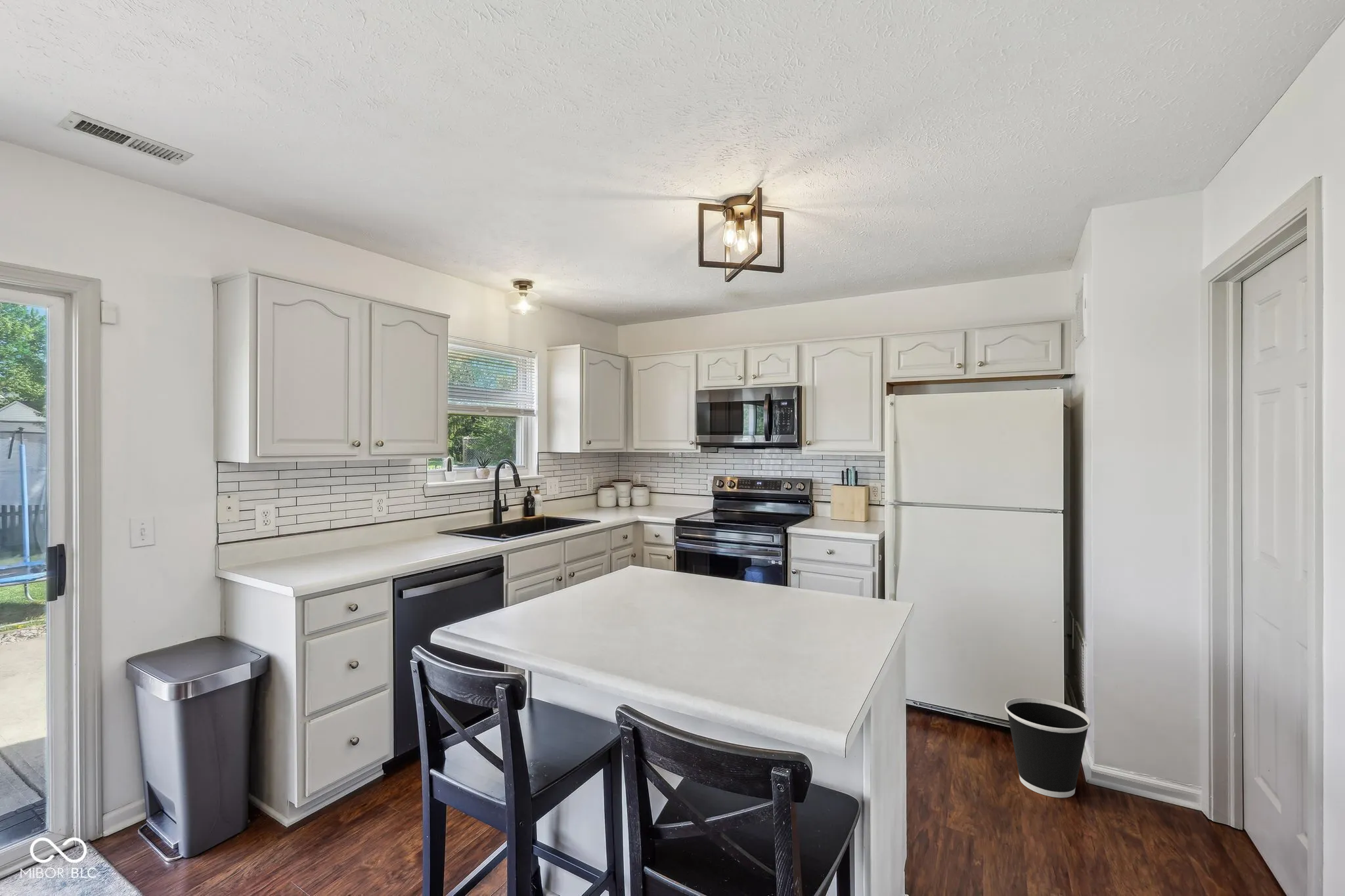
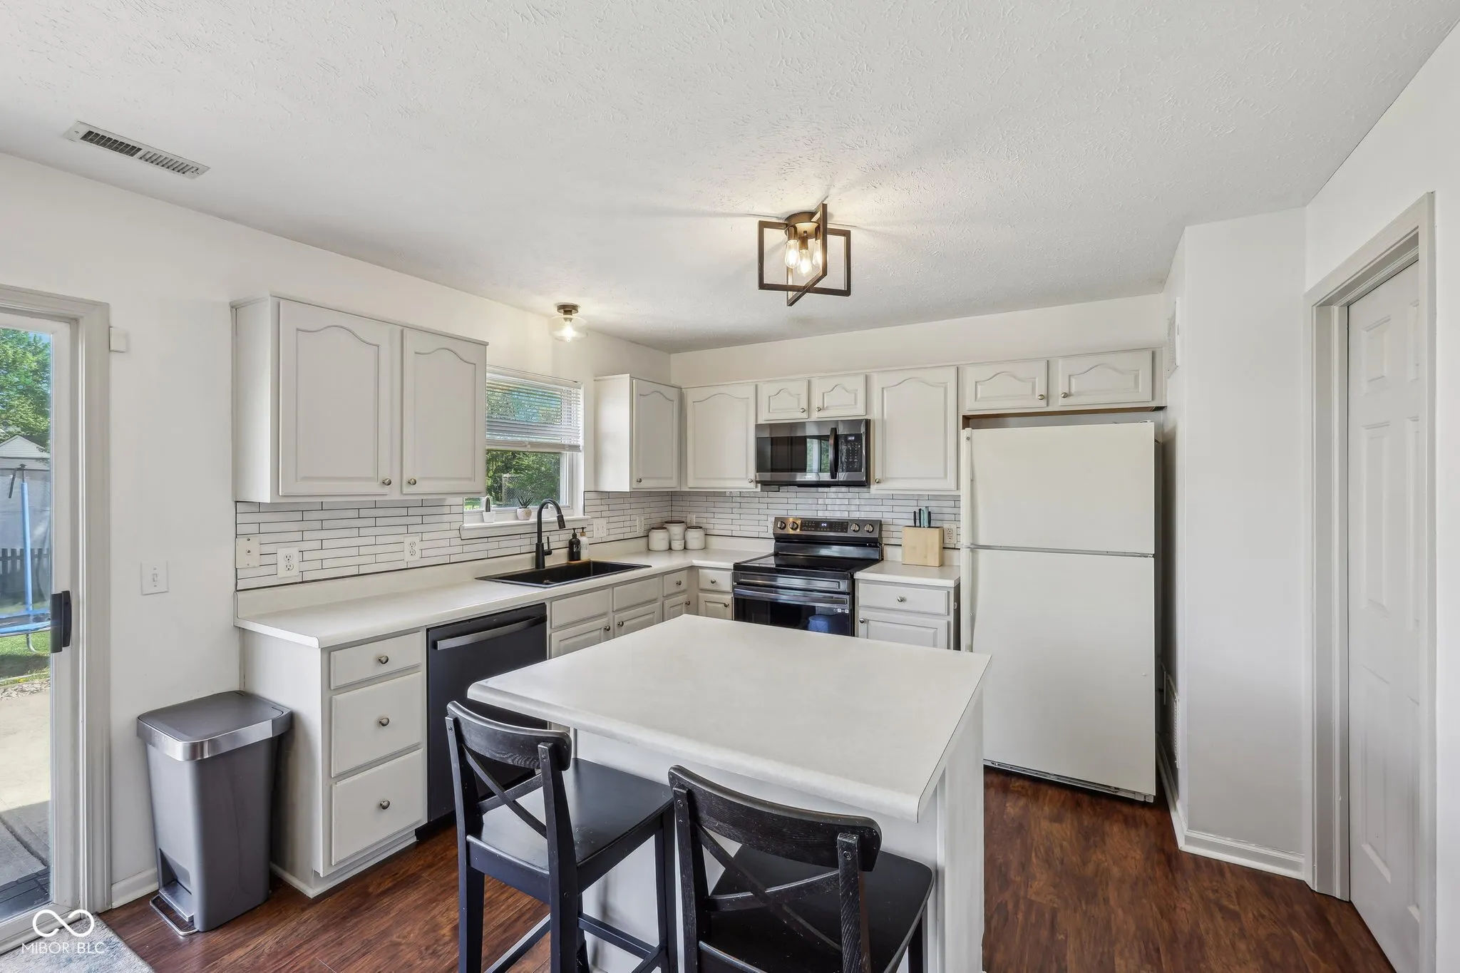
- wastebasket (1046, 748)
